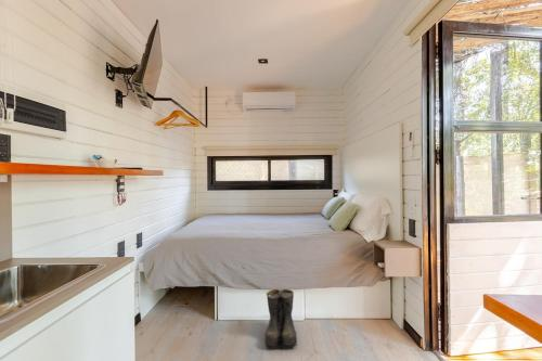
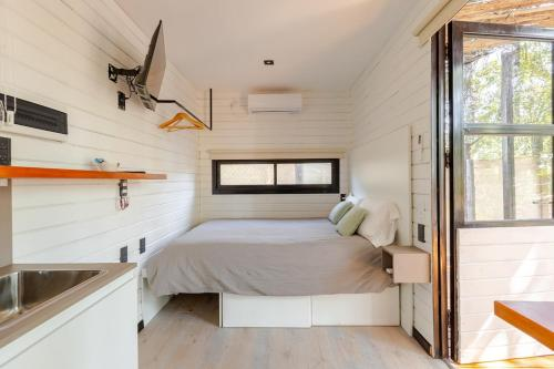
- boots (280, 315)
